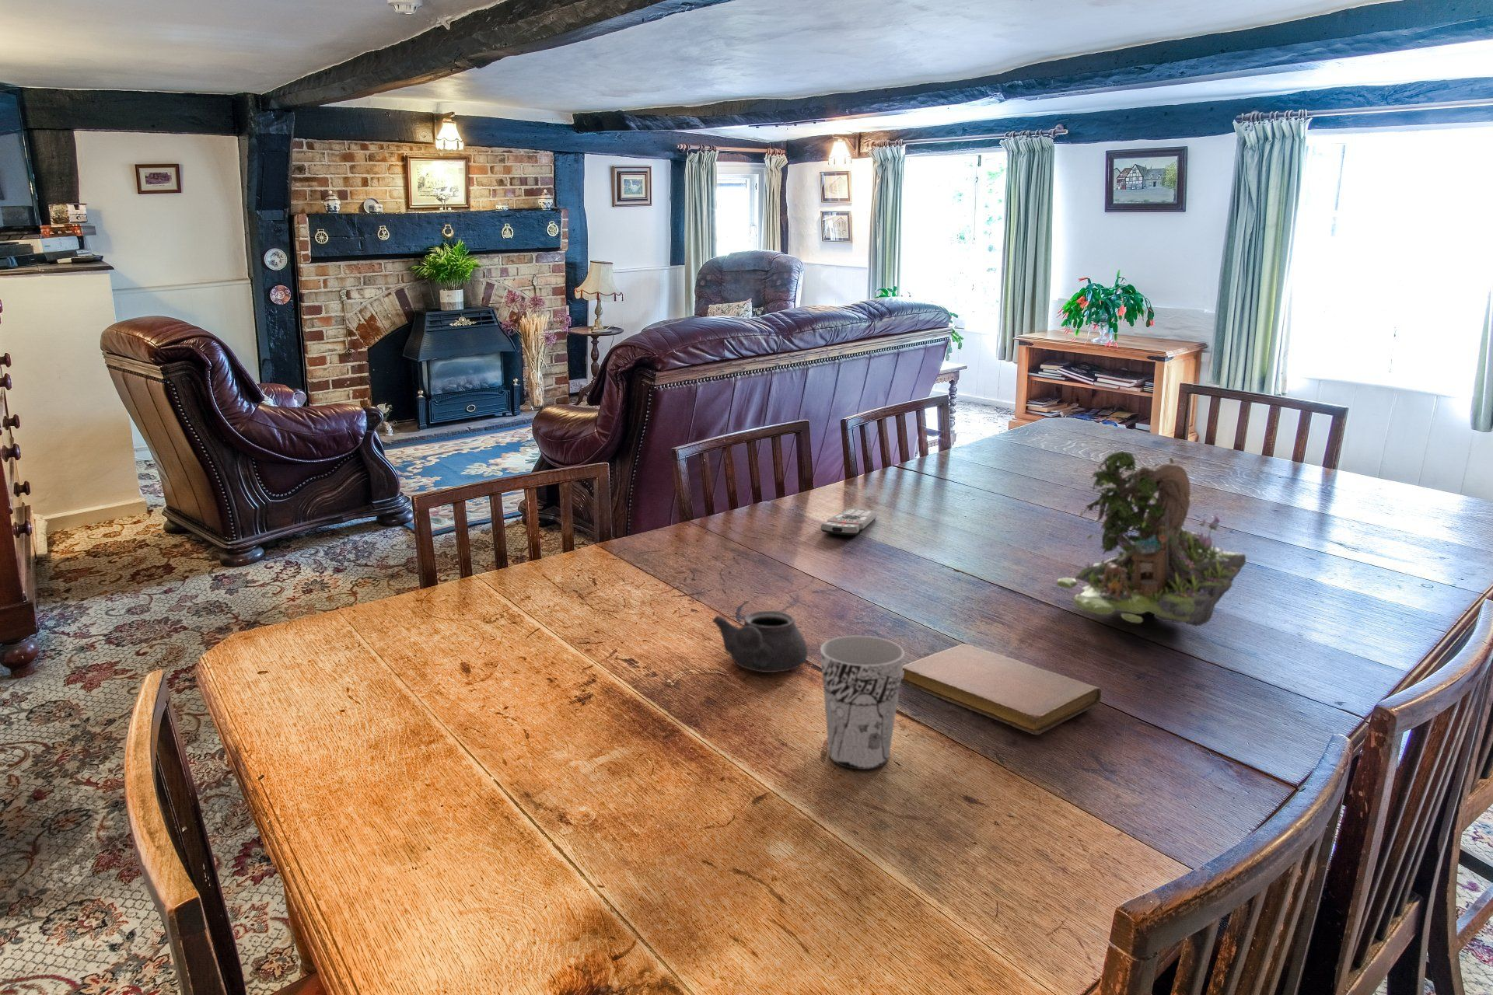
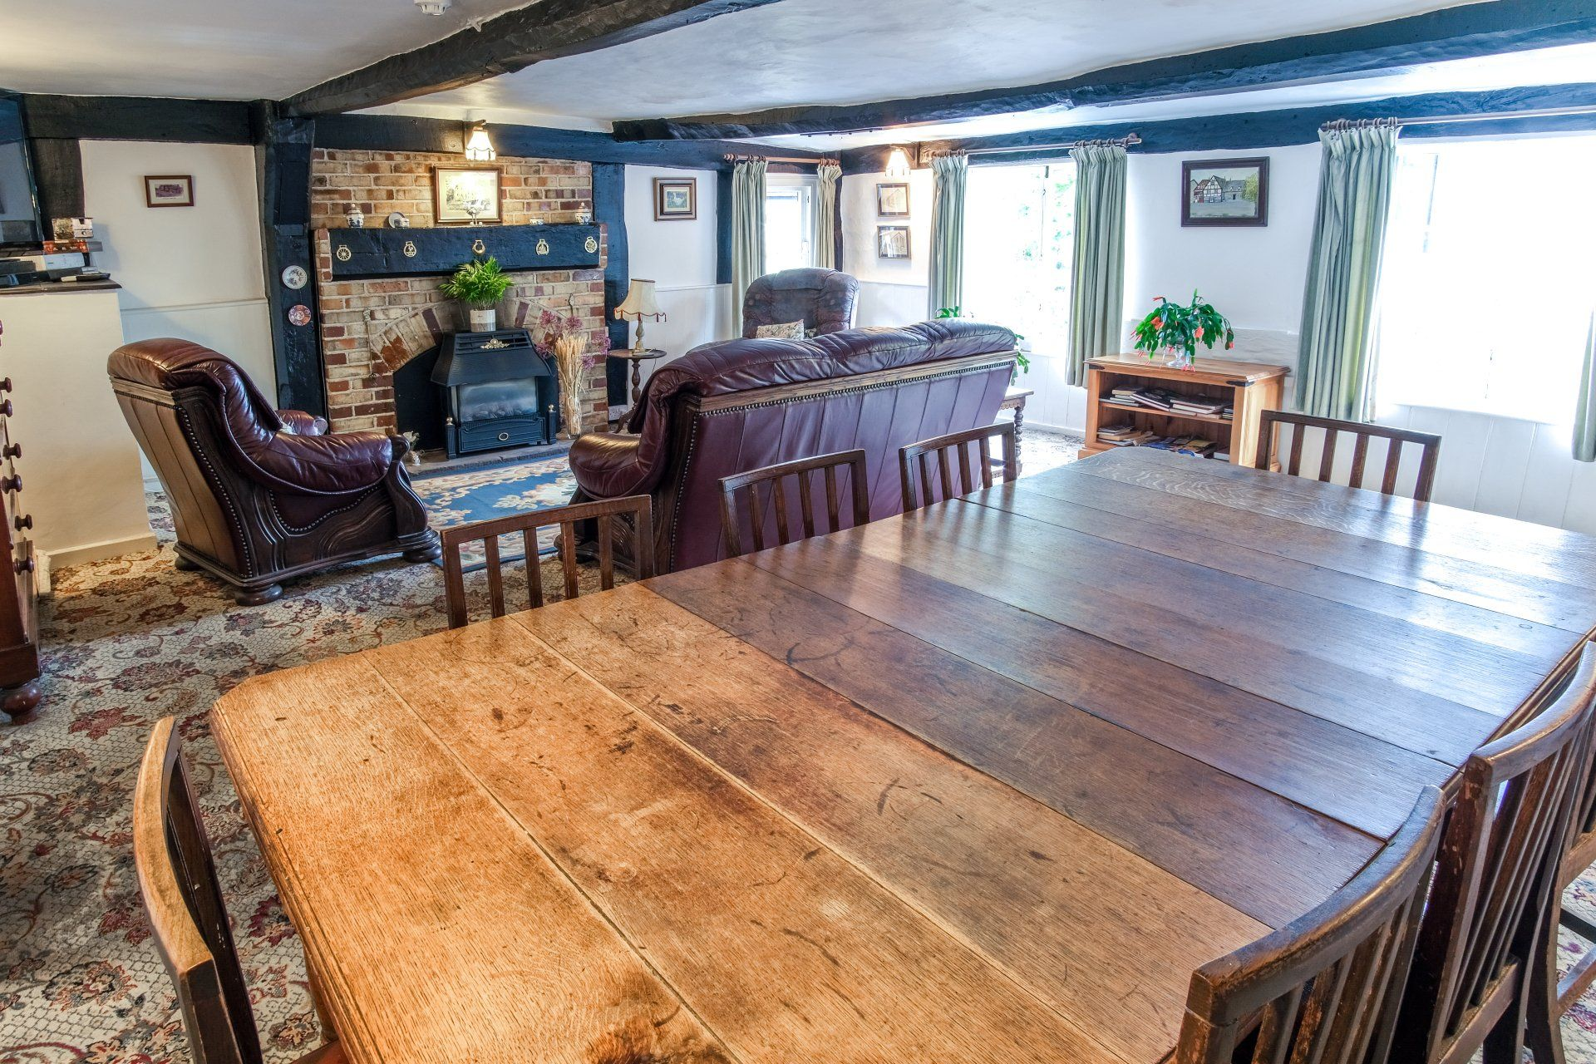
- cup (860, 703)
- remote control (851, 521)
- teapot (758, 640)
- notebook (998, 684)
- plant (1140, 539)
